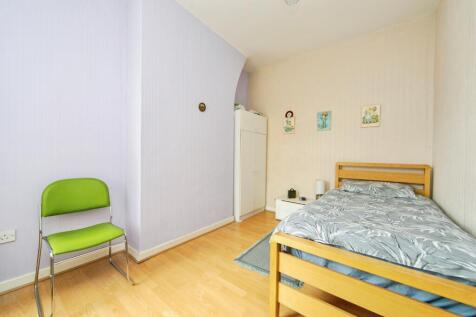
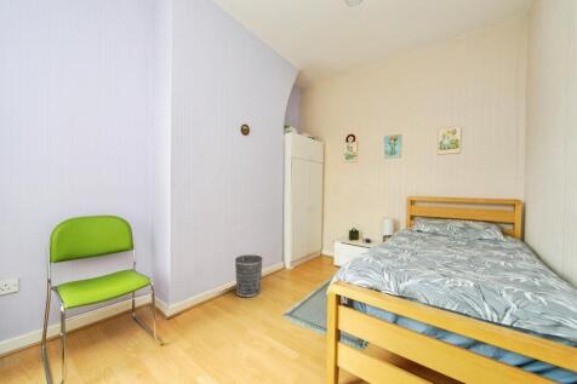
+ wastebasket (248, 275)
